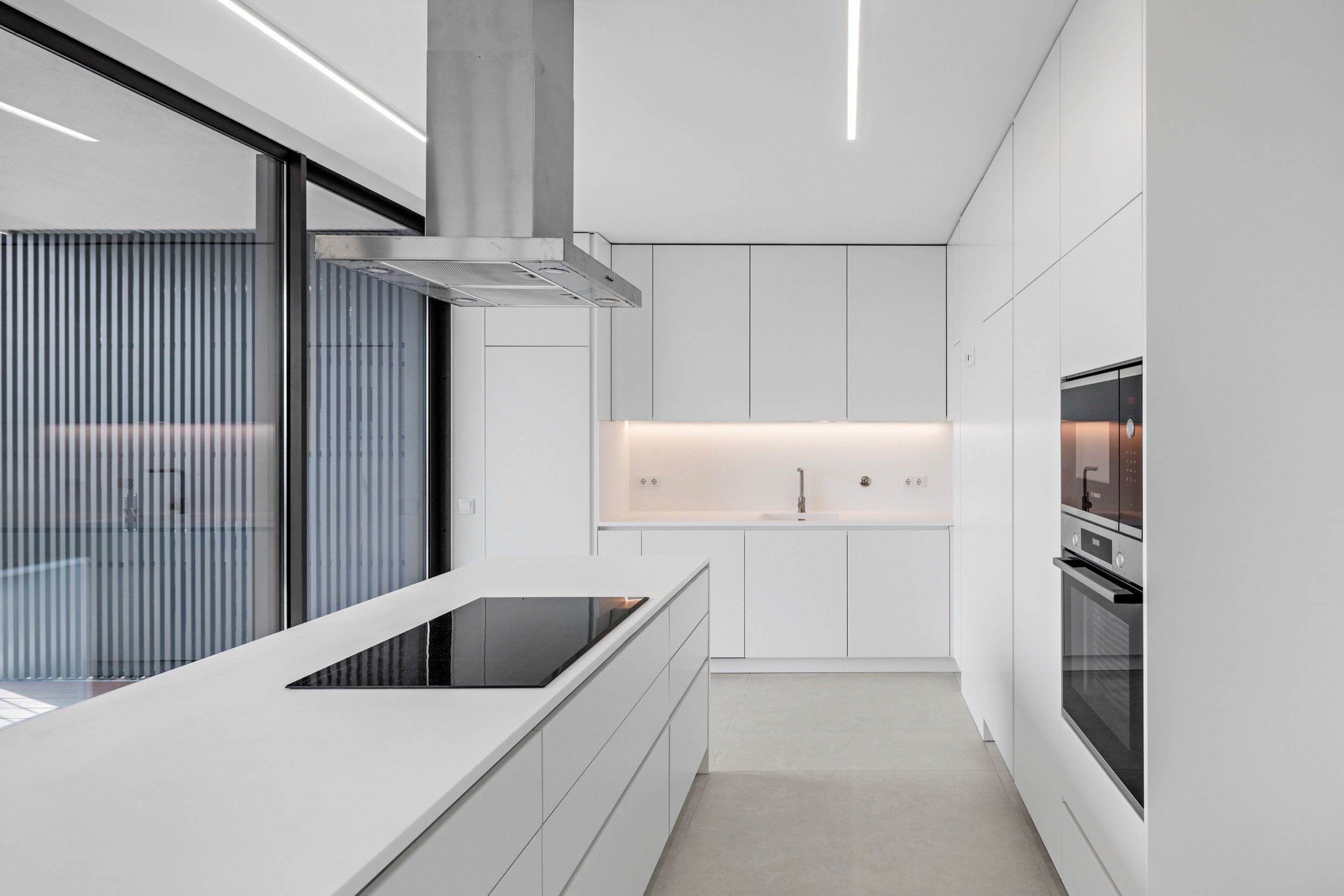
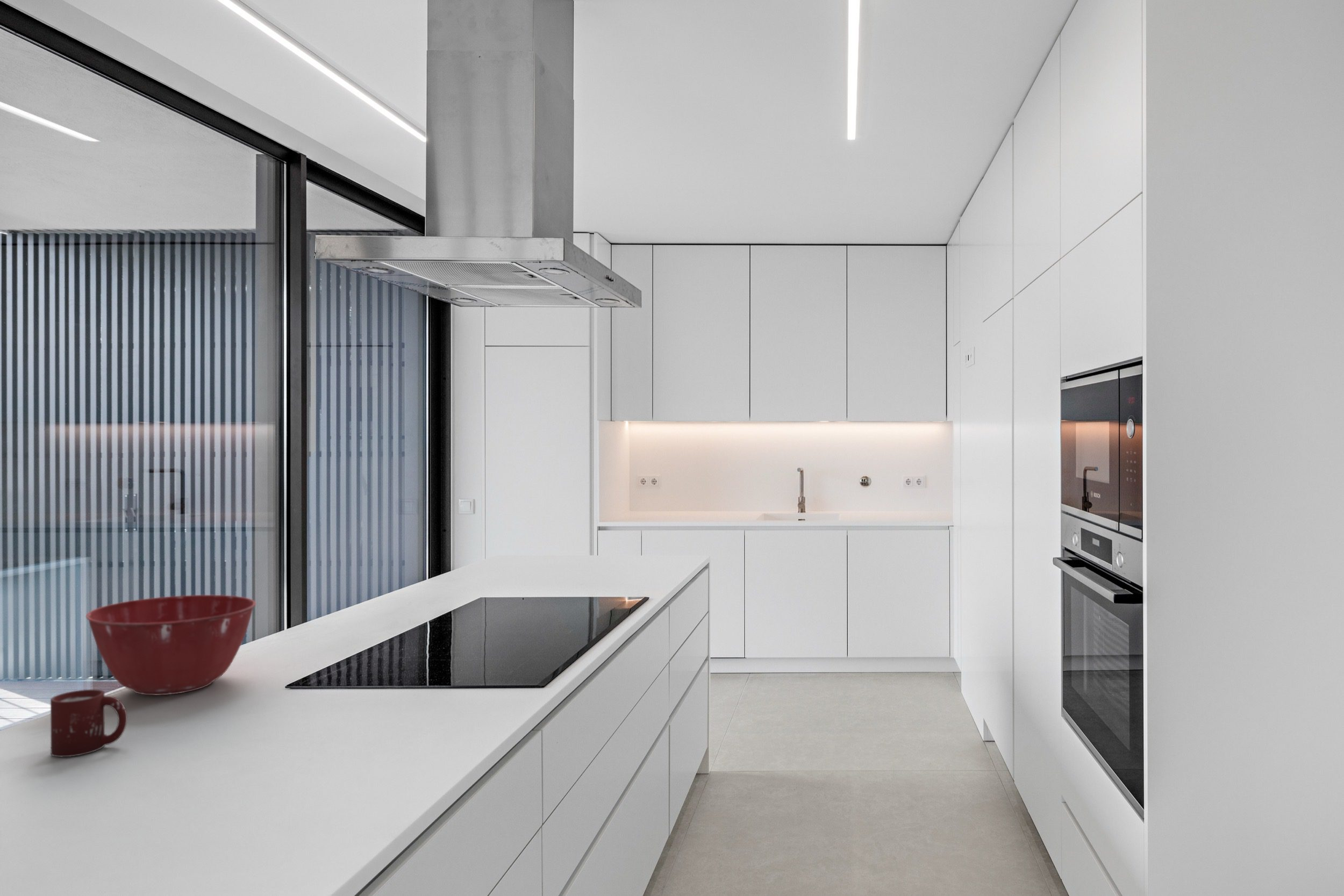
+ mixing bowl (175, 646)
+ cup (90, 721)
